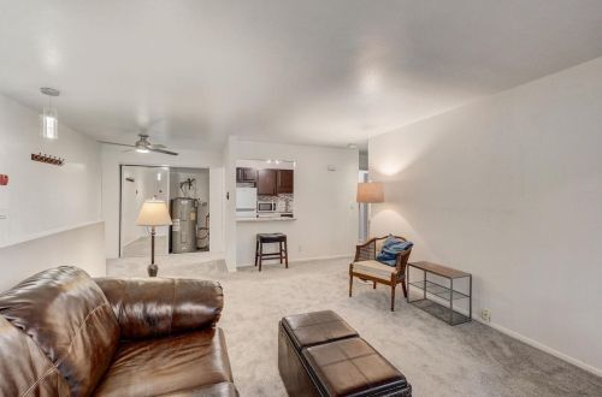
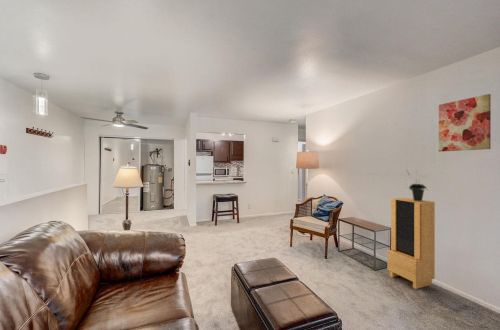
+ storage cabinet (409, 240)
+ wall art (462, 125)
+ potted plant (417, 184)
